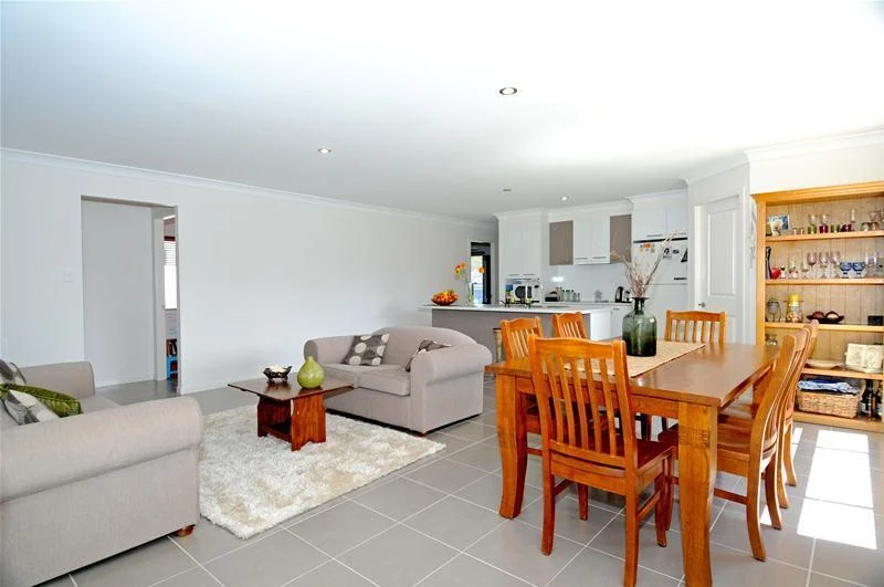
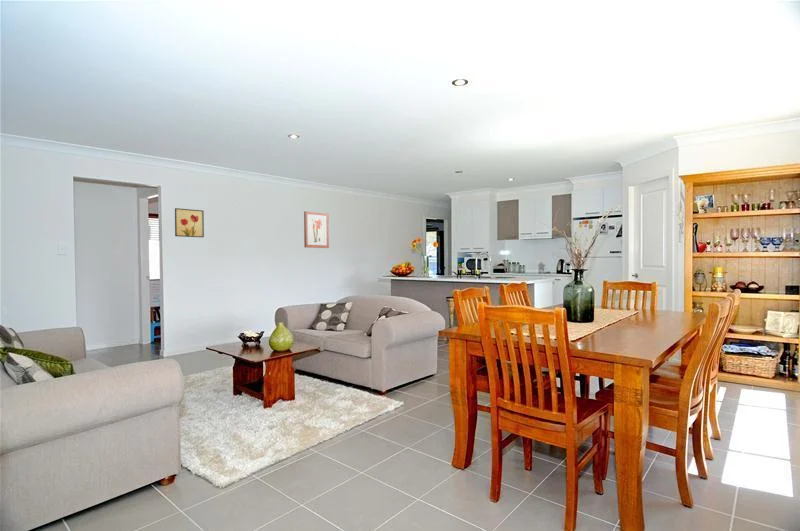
+ wall art (316, 230)
+ wall art (189, 223)
